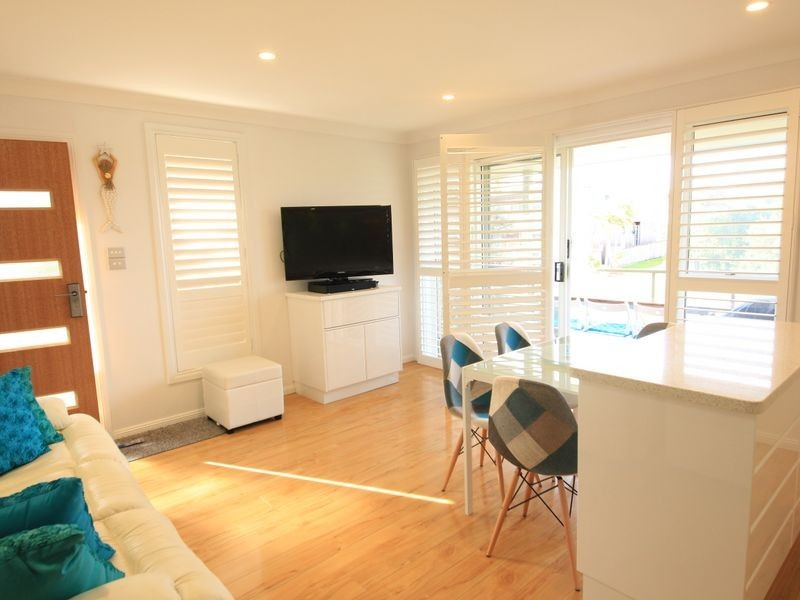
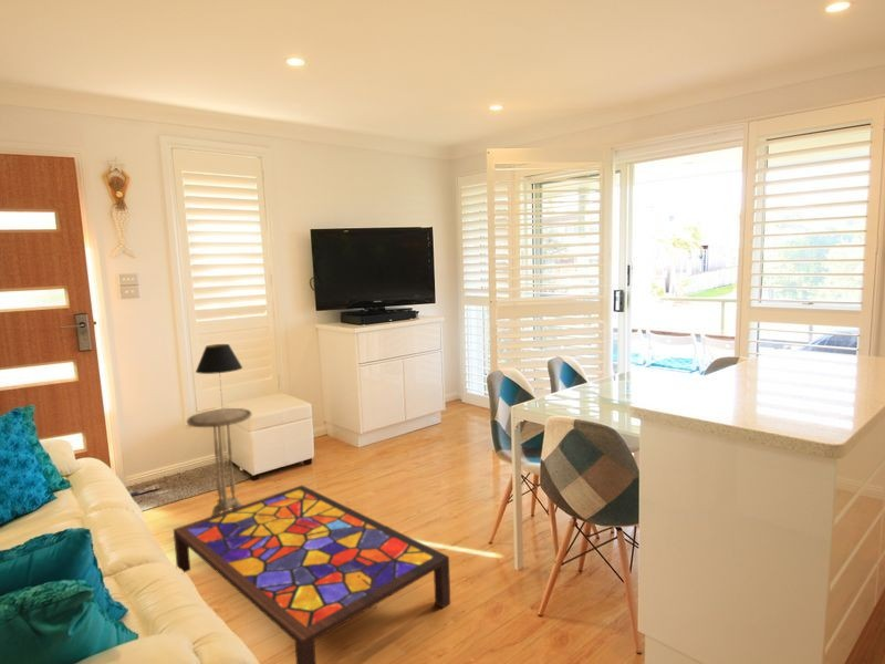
+ table lamp (220, 382)
+ coffee table (303, 563)
+ side table (222, 470)
